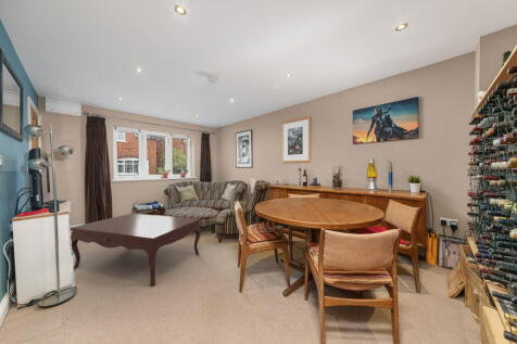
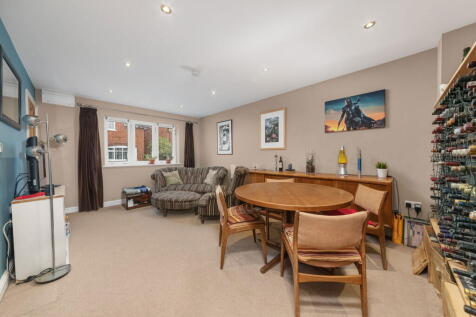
- coffee table (140, 241)
